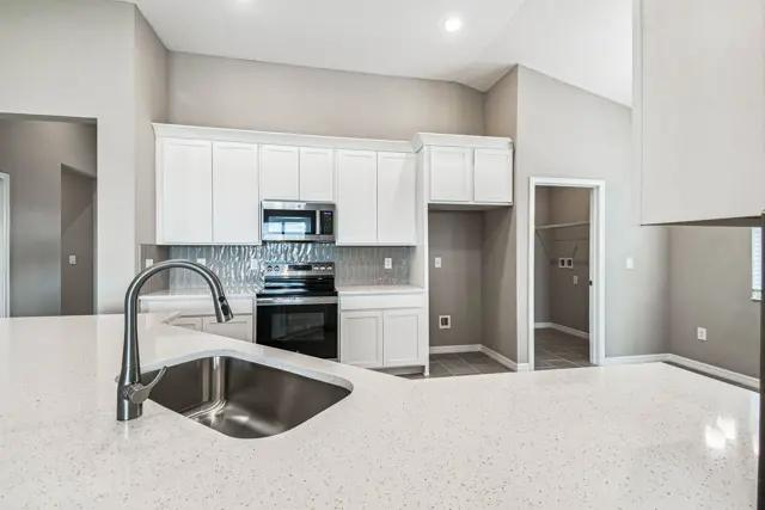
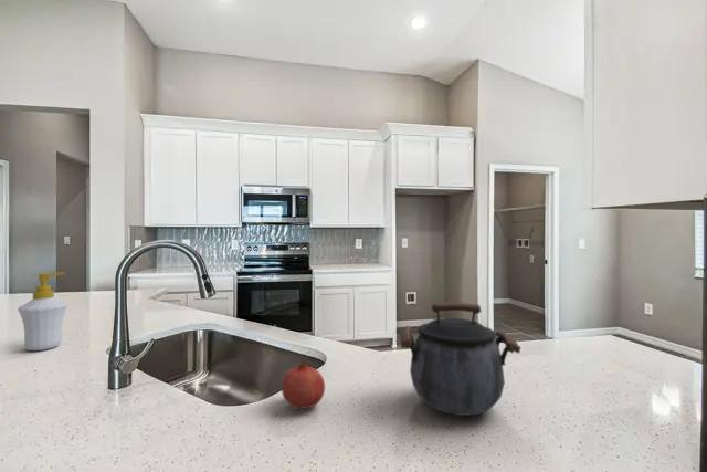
+ fruit (303, 382)
+ kettle (455, 354)
+ soap bottle (43, 310)
